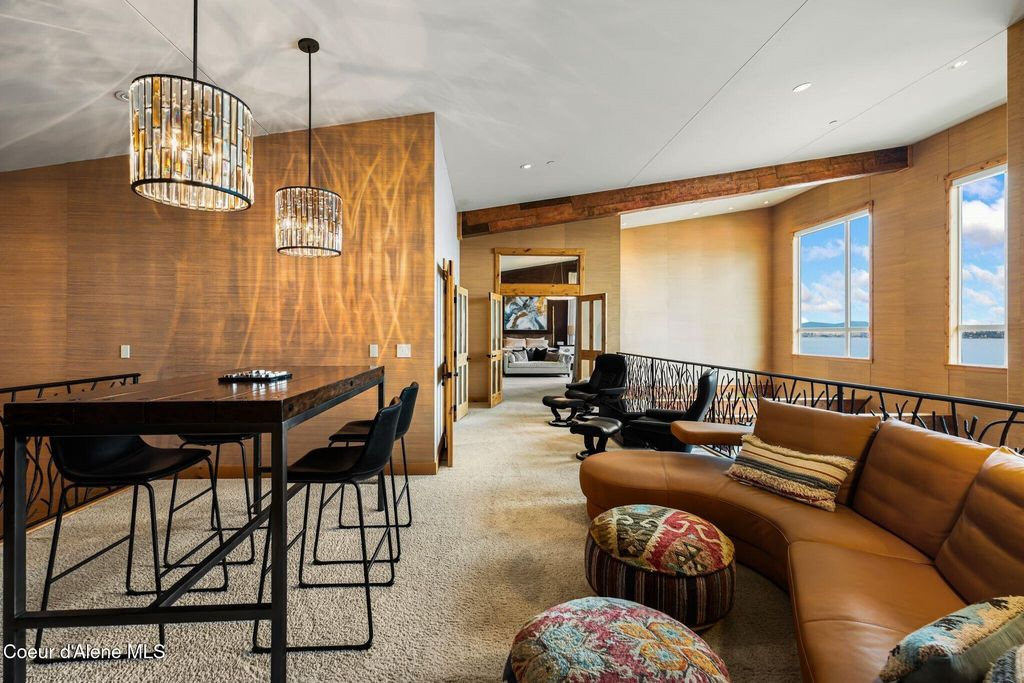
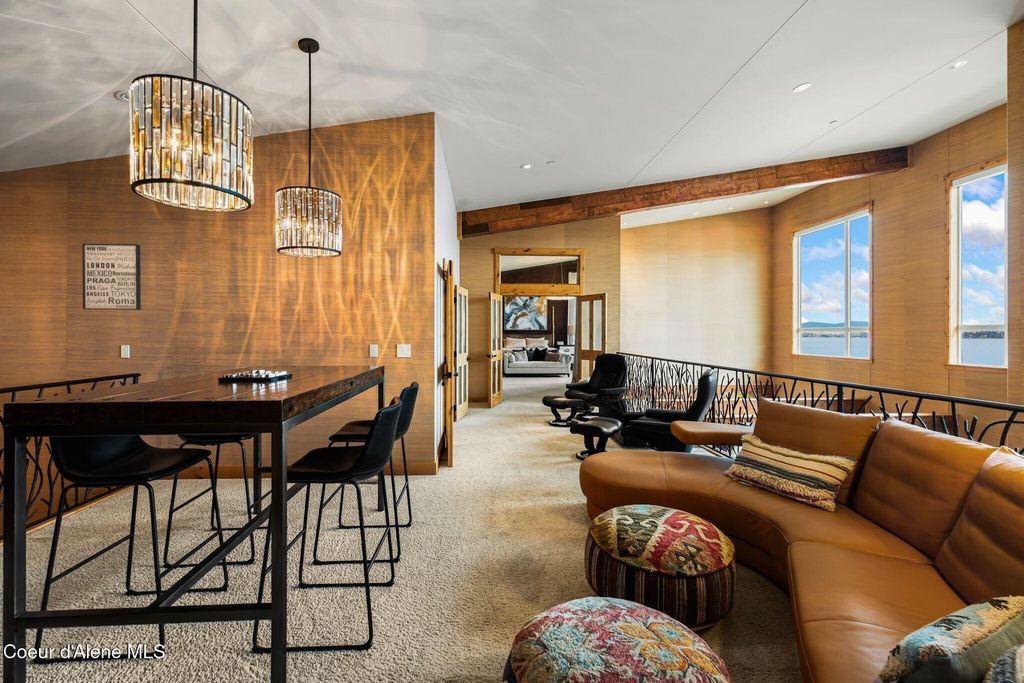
+ wall art (111, 276)
